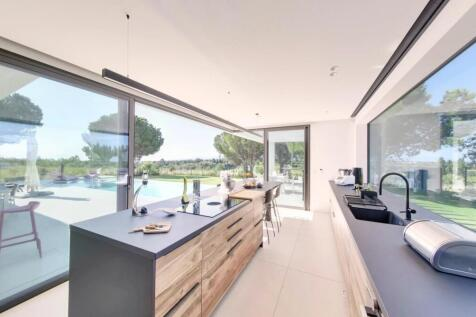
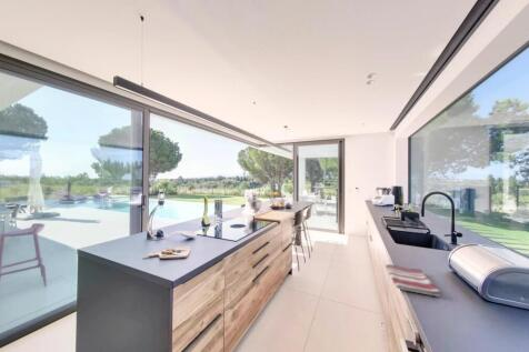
+ dish towel (409, 278)
